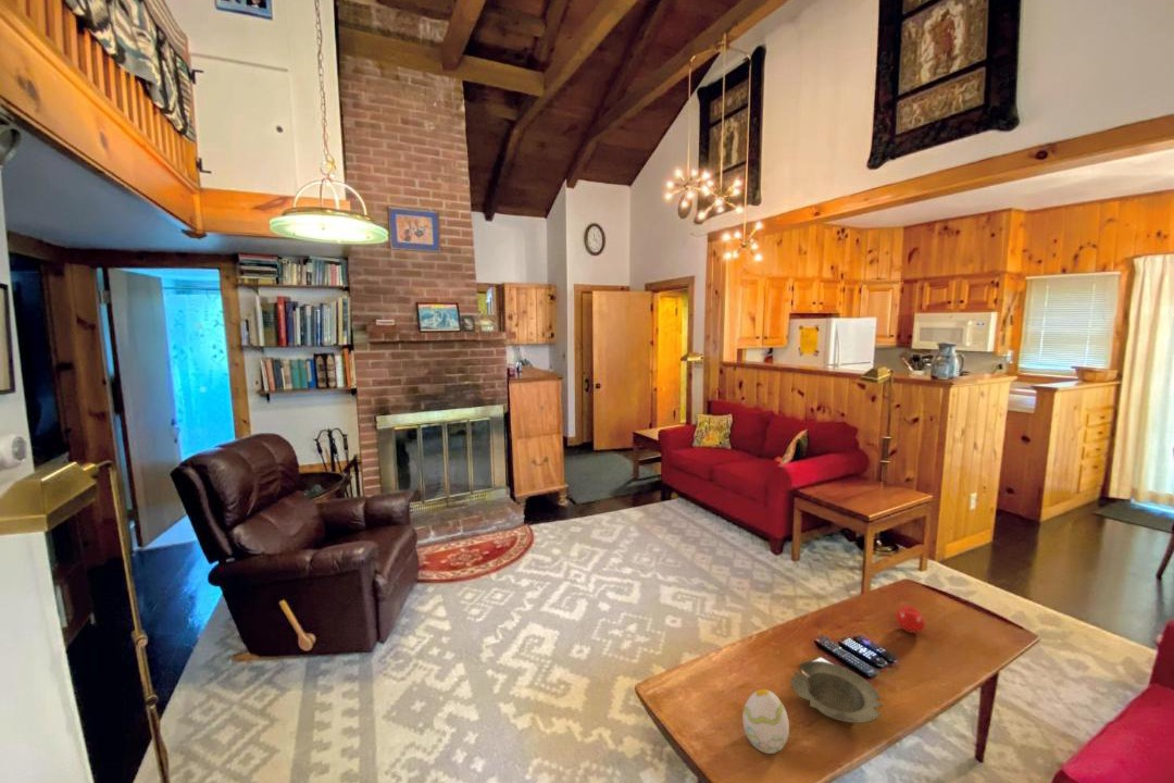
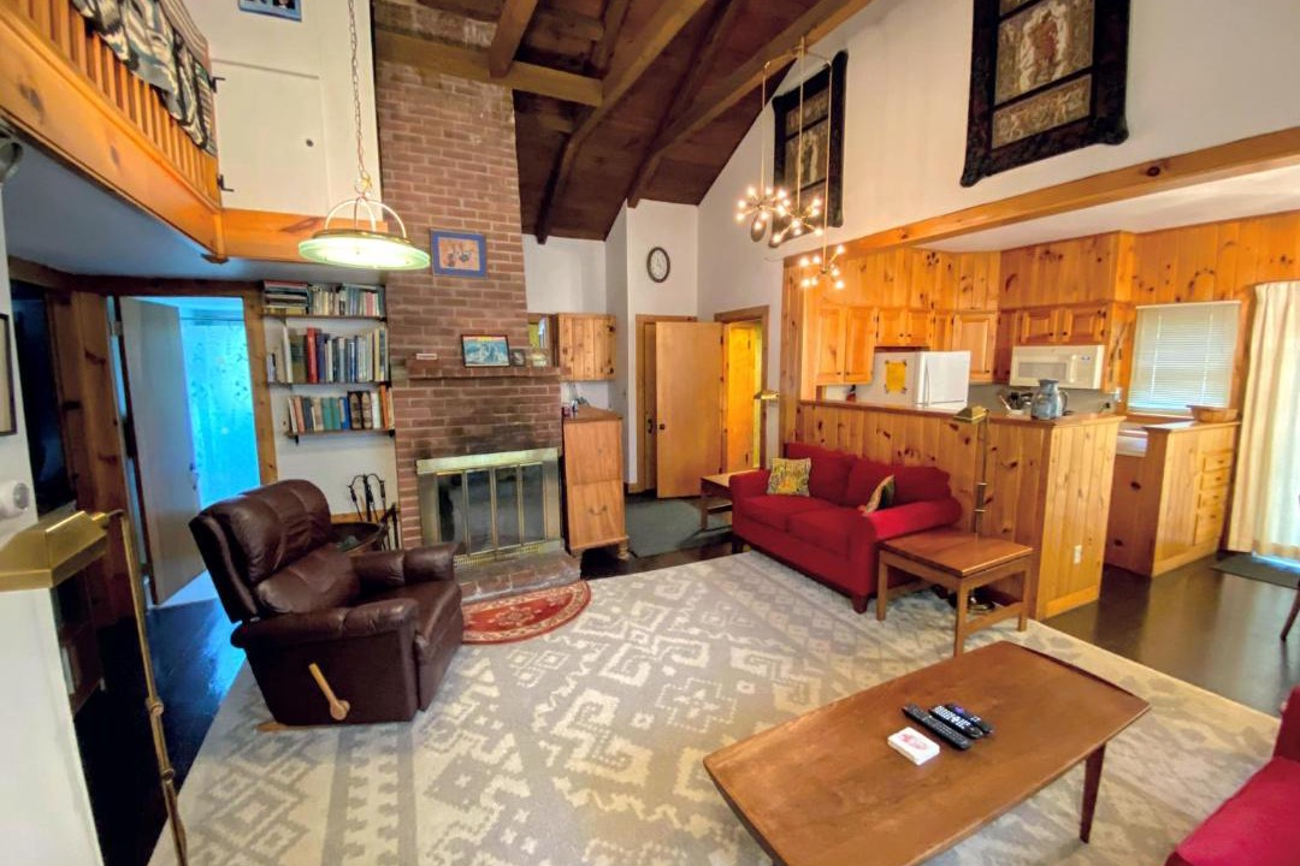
- decorative egg (765, 717)
- fruit (910, 618)
- bowl (834, 697)
